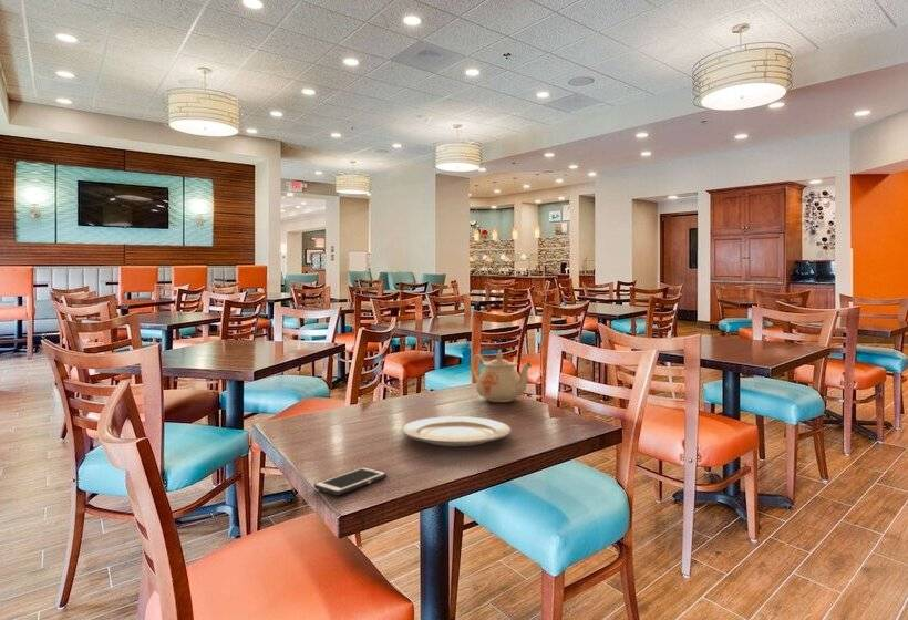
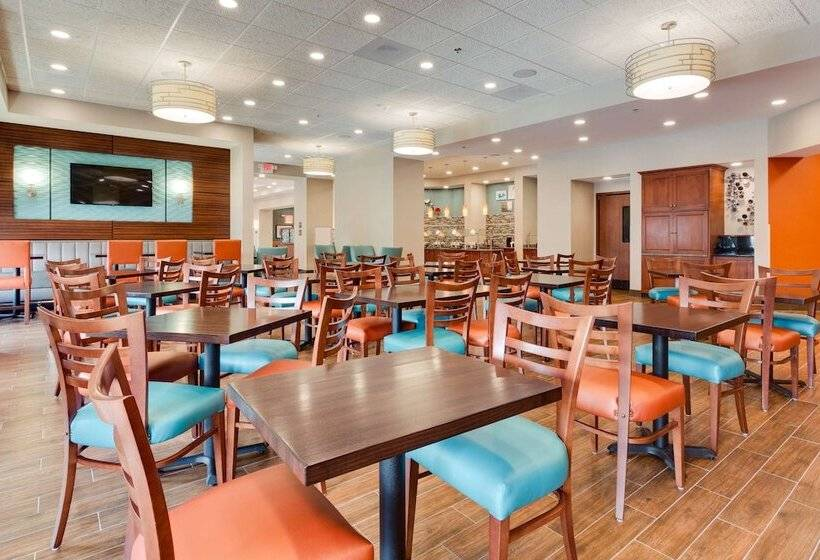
- chinaware (456, 432)
- cell phone (351, 479)
- teapot (499, 375)
